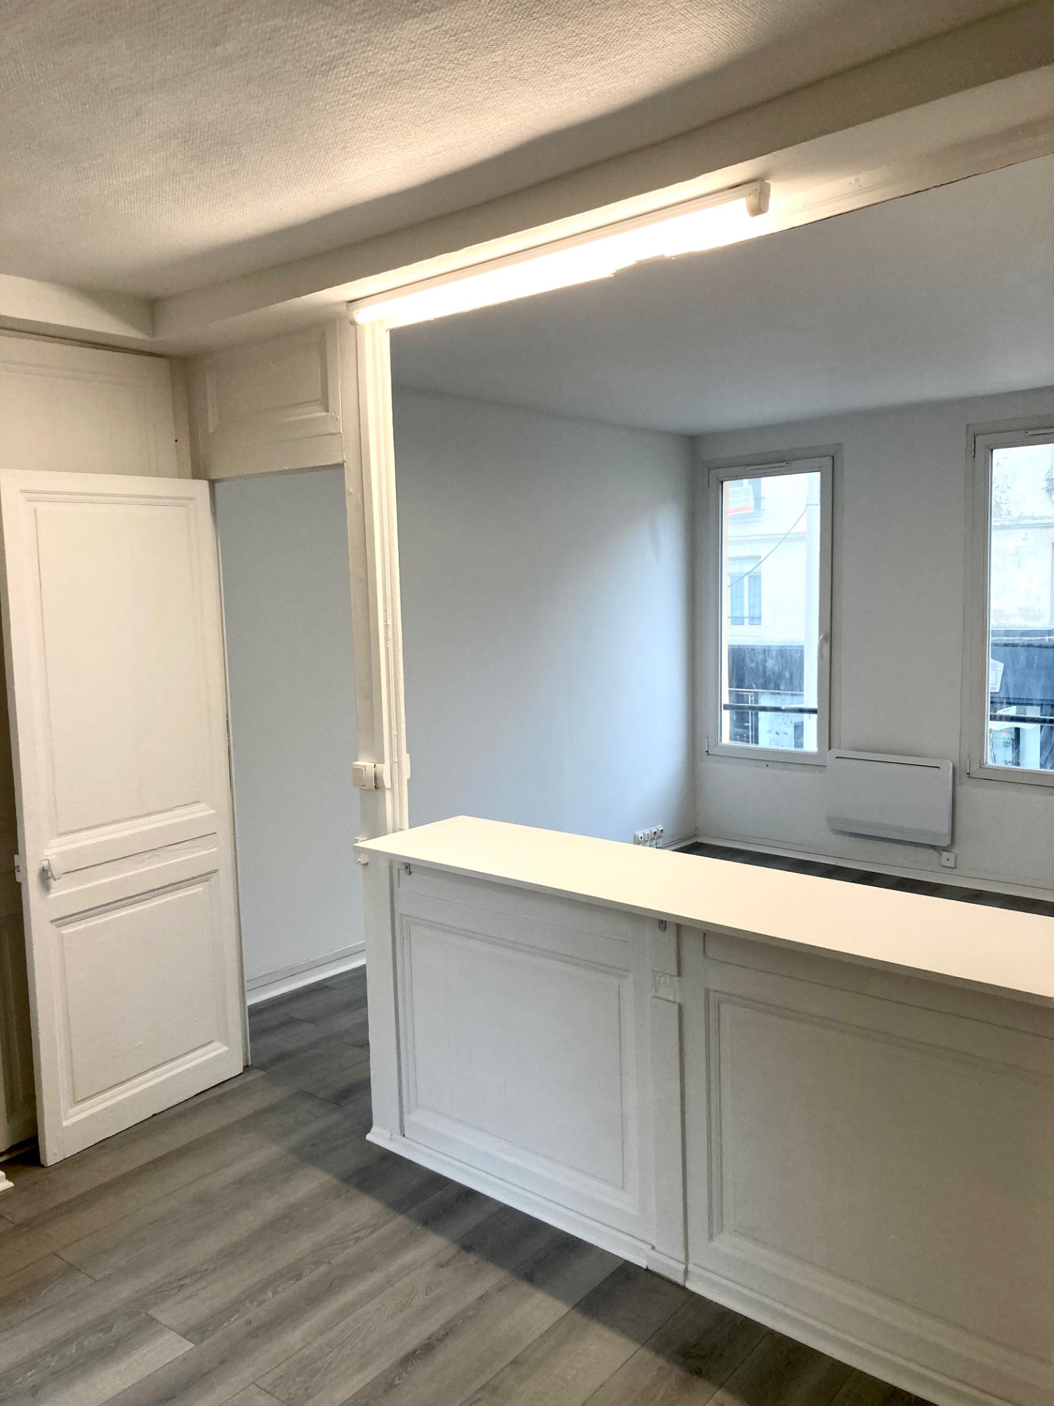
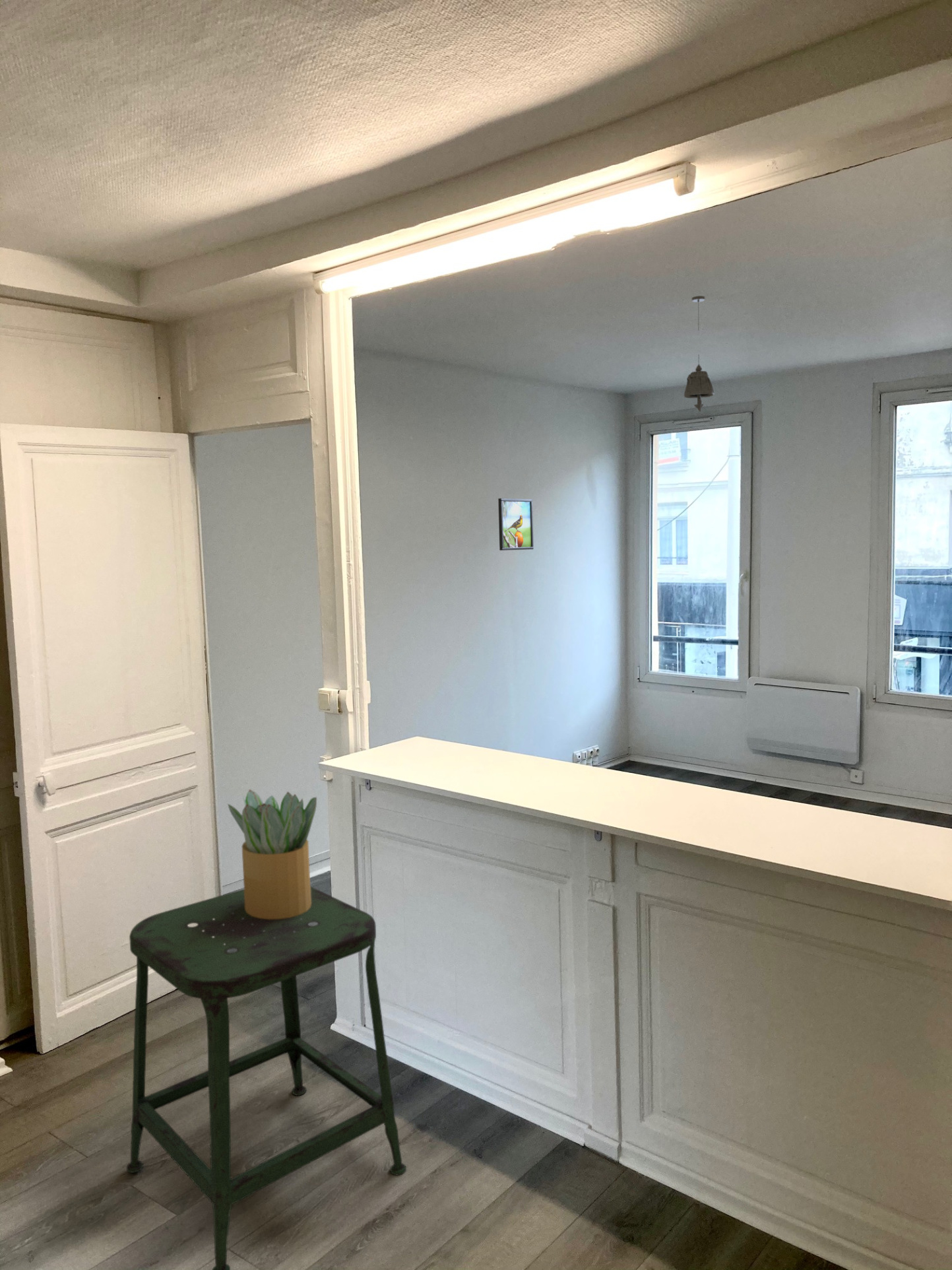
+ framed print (516, 524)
+ stool (259, 1049)
+ potted plant (277, 851)
+ pendant light (699, 356)
